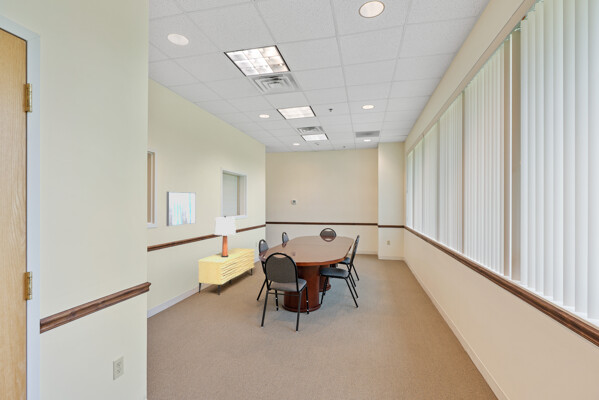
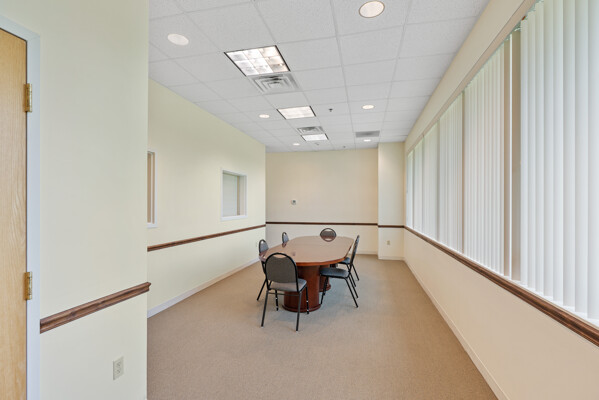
- lamp (224, 236)
- wall art (182, 208)
- sideboard (229, 268)
